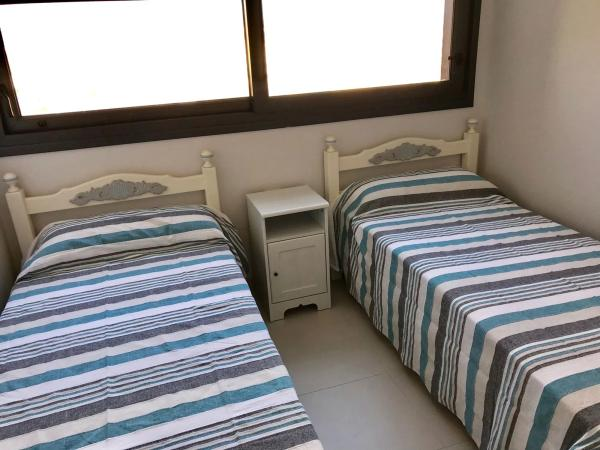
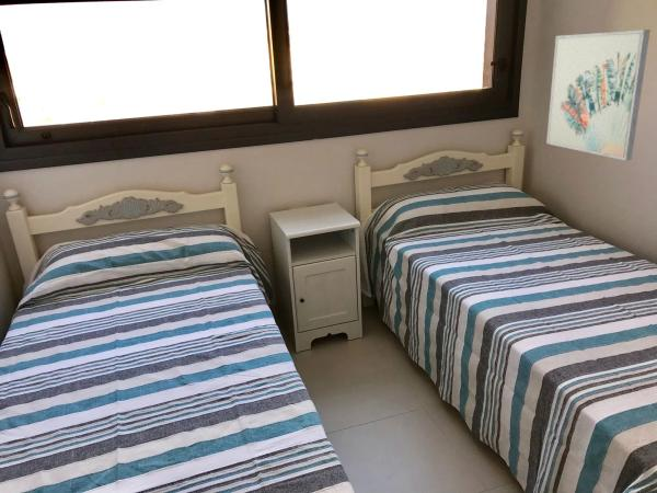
+ wall art (591, 94)
